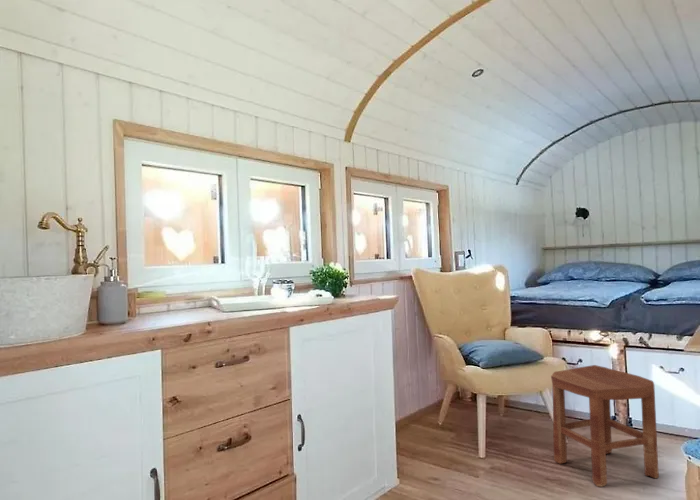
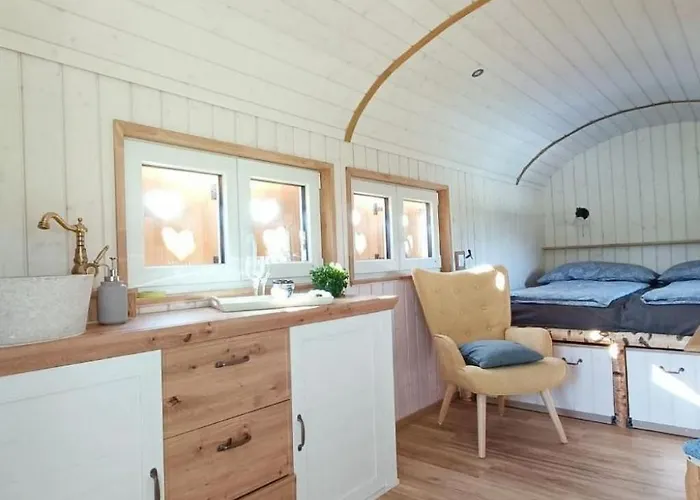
- stool (601, 421)
